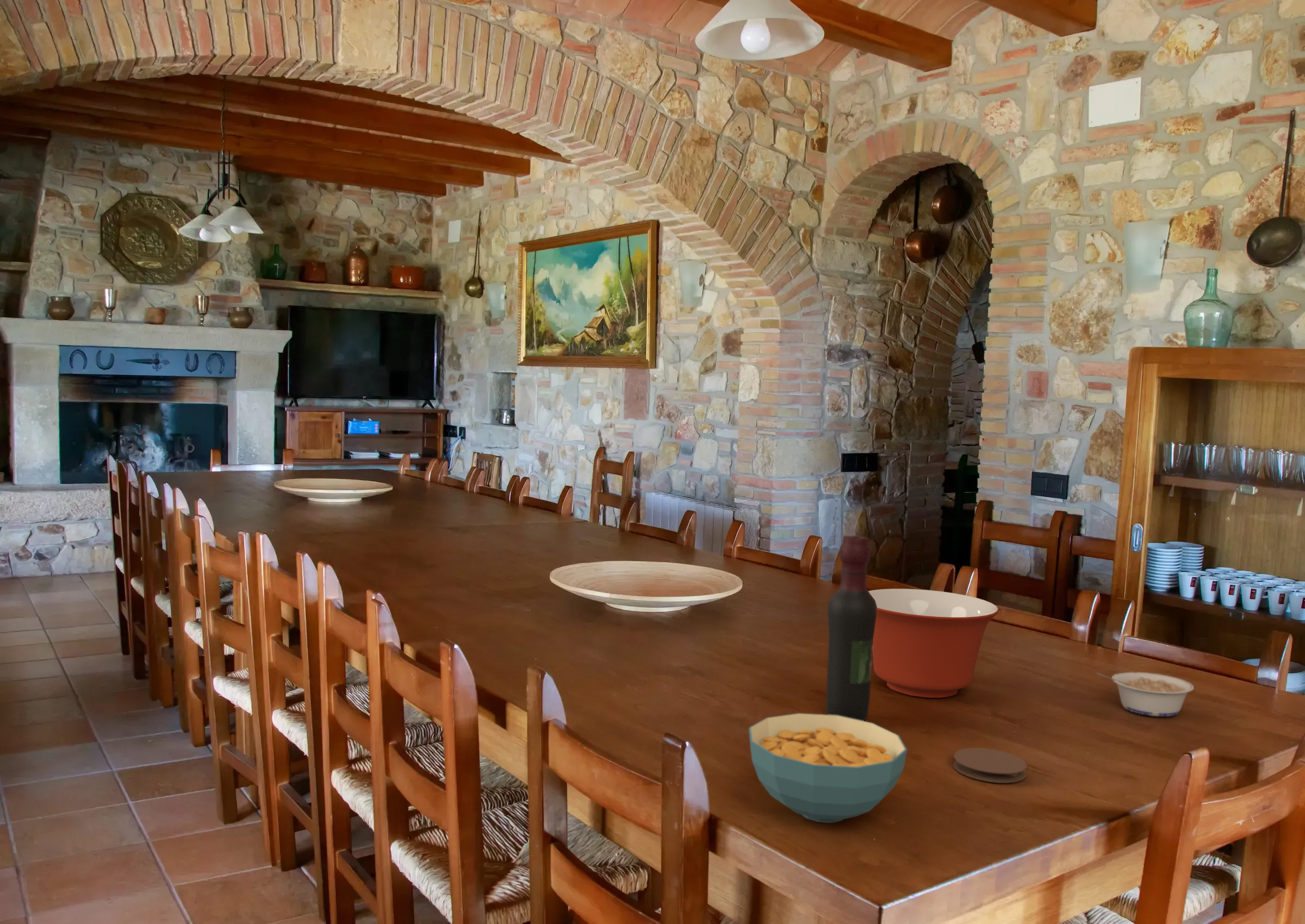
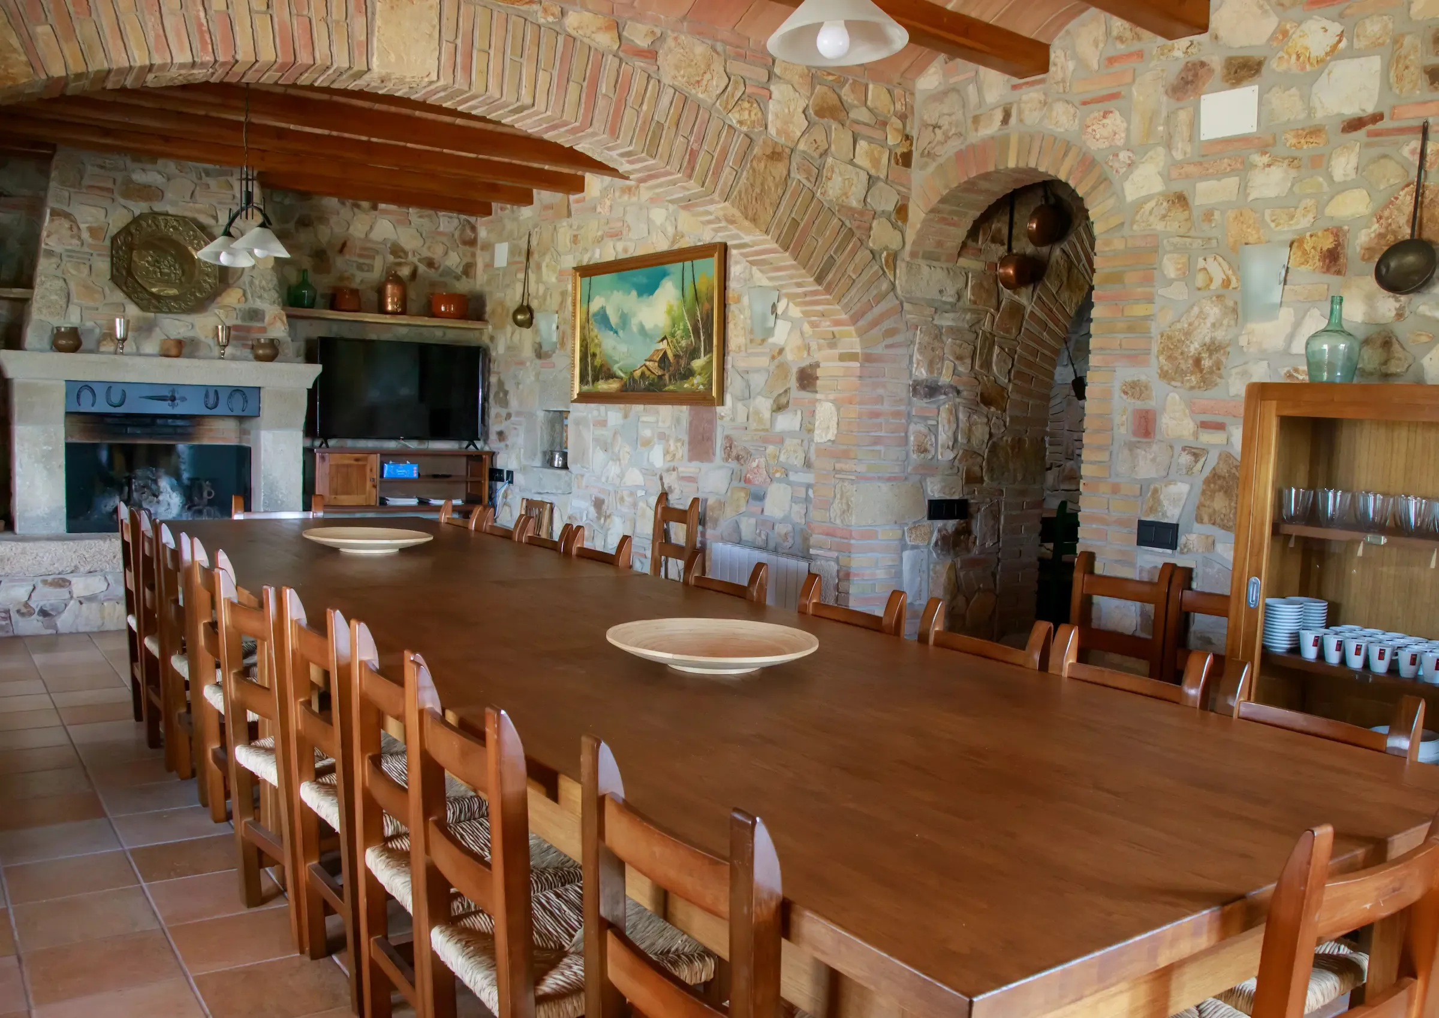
- coaster (989, 765)
- mixing bowl (924, 645)
- cereal bowl (824, 776)
- legume (1149, 693)
- wine bottle (851, 628)
